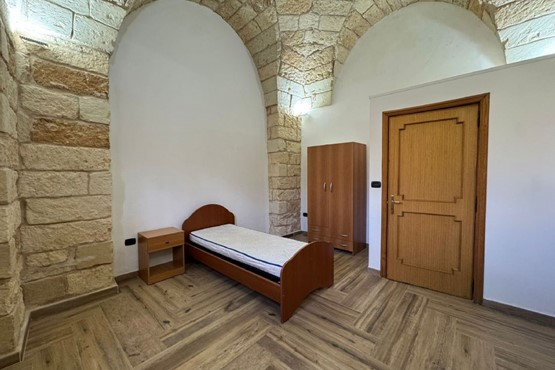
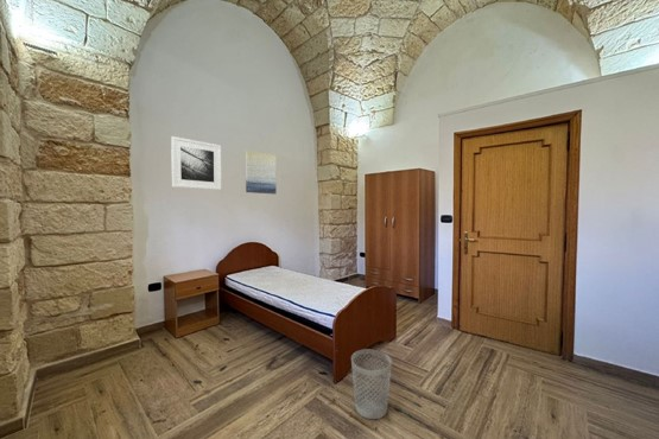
+ wall art (261, 173)
+ wastebasket (372, 383)
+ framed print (197, 165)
